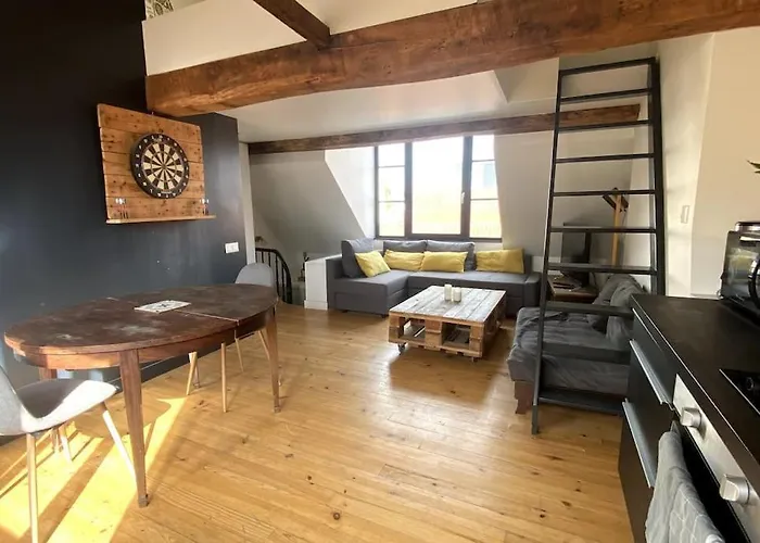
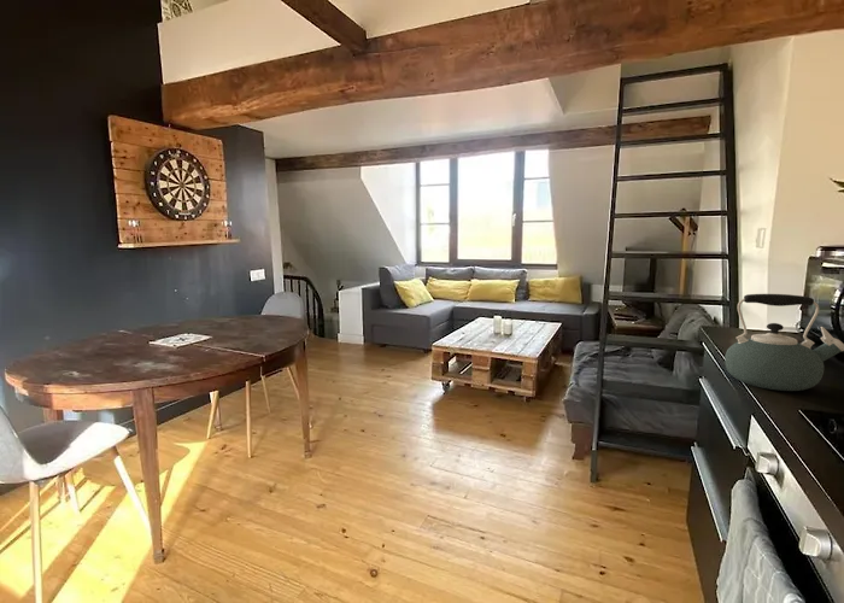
+ kettle (784, 339)
